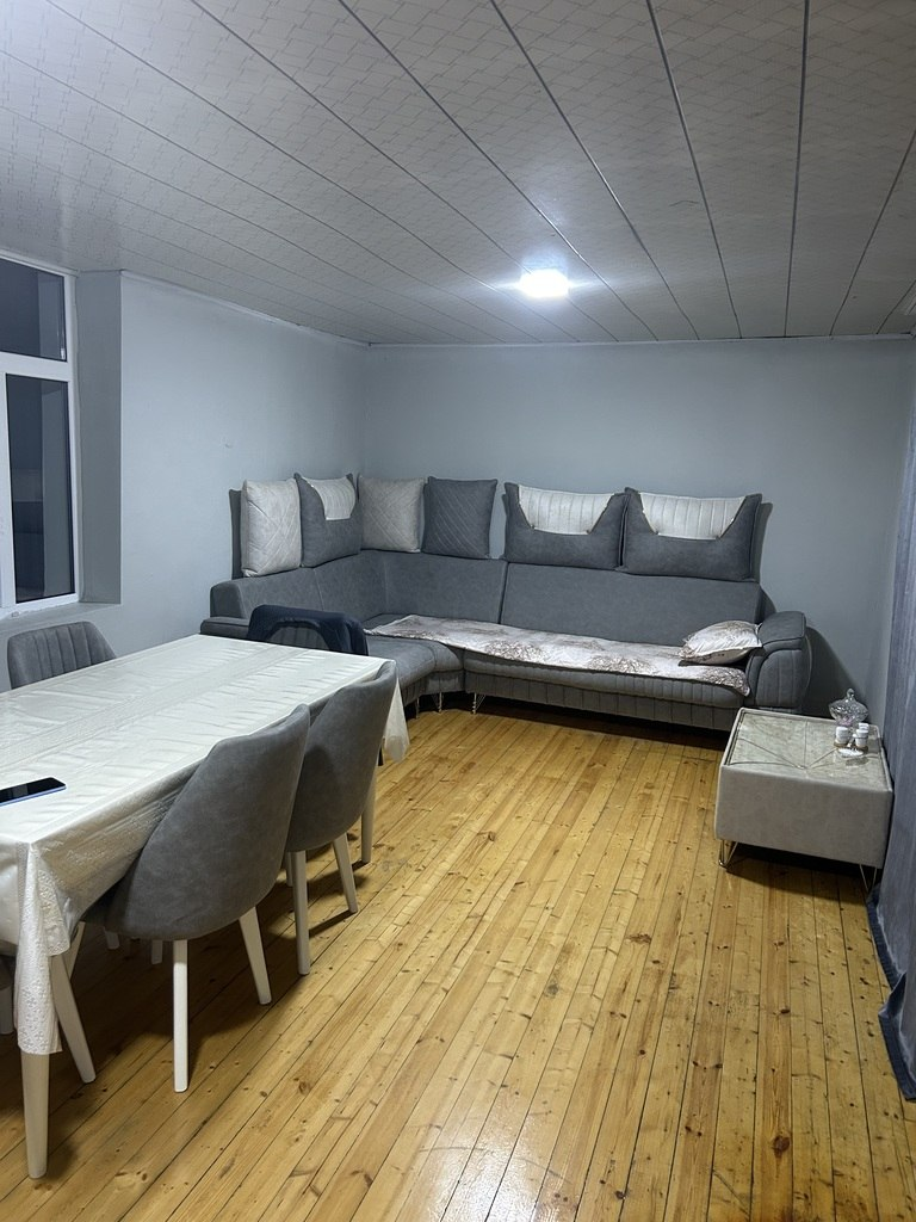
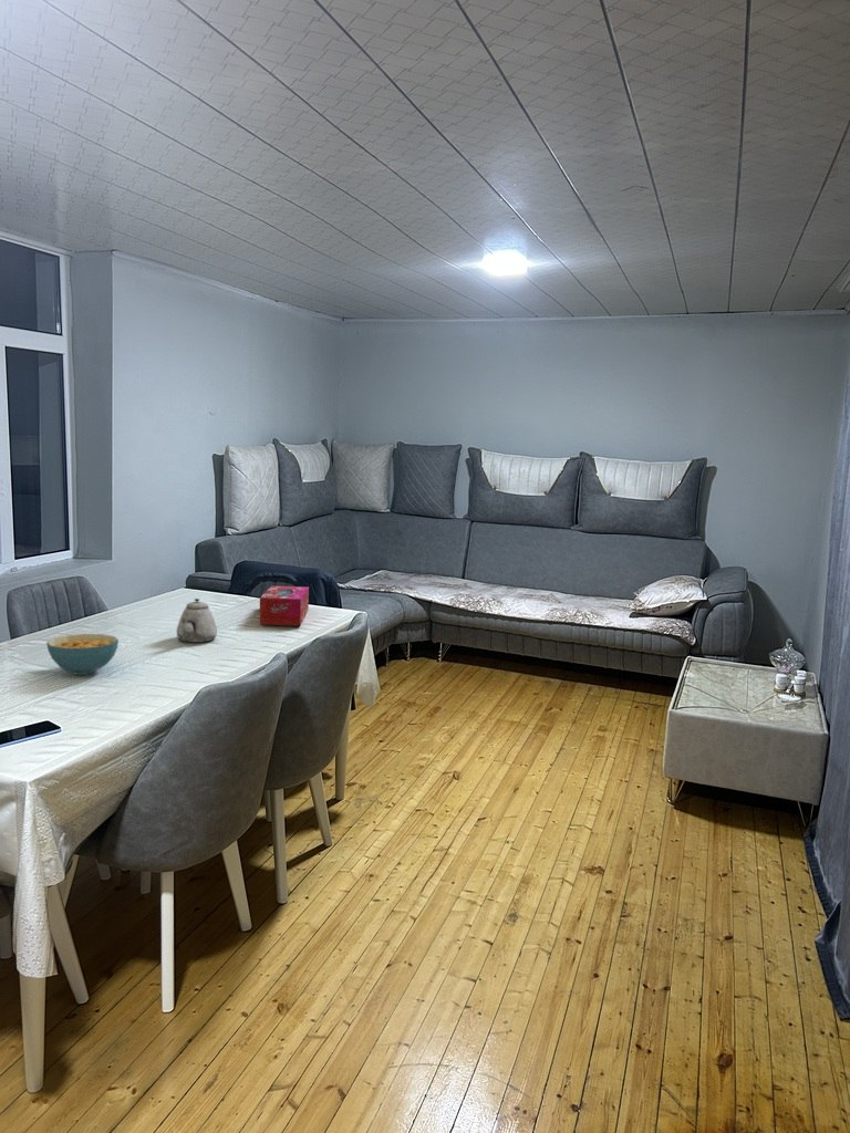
+ teapot (195, 620)
+ tissue box (284, 604)
+ cereal bowl (83, 656)
